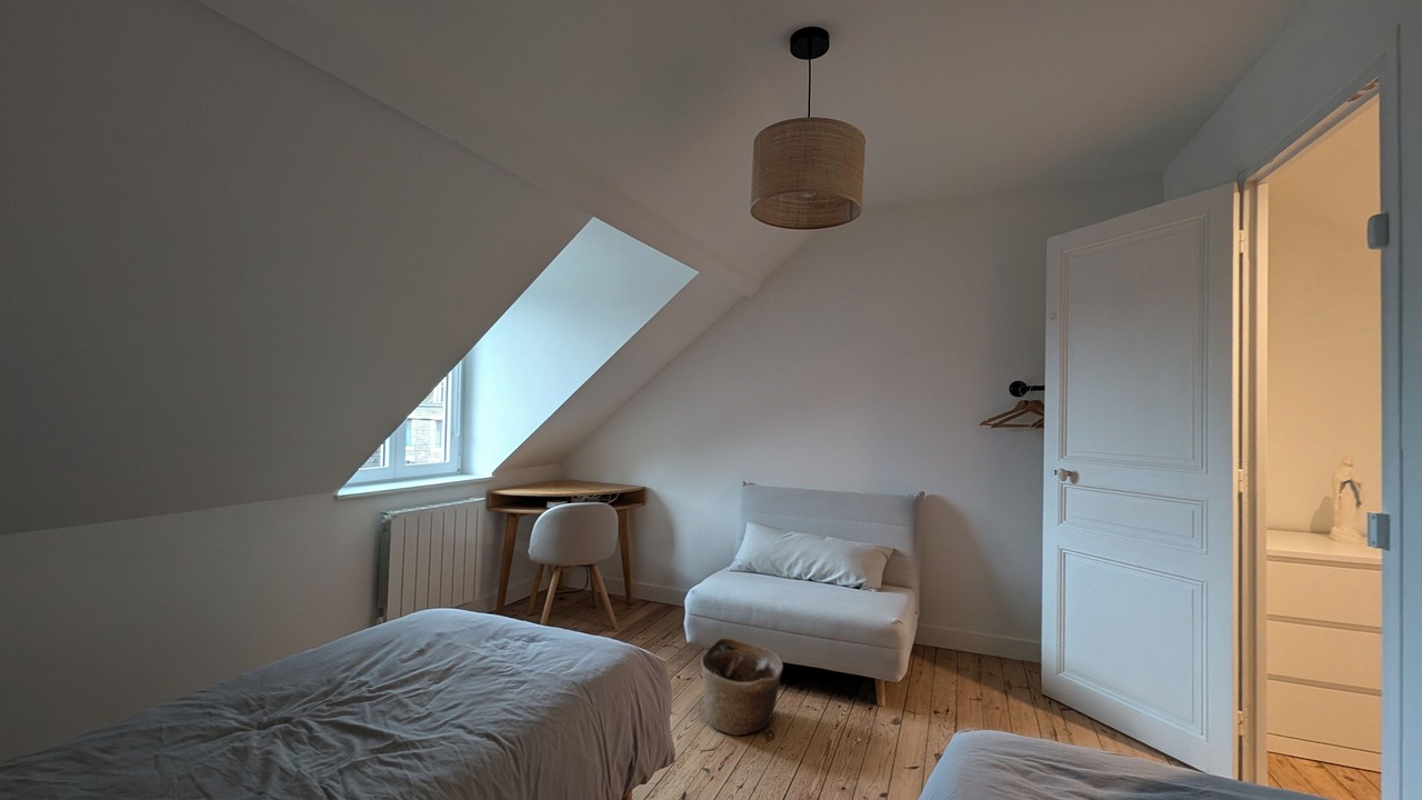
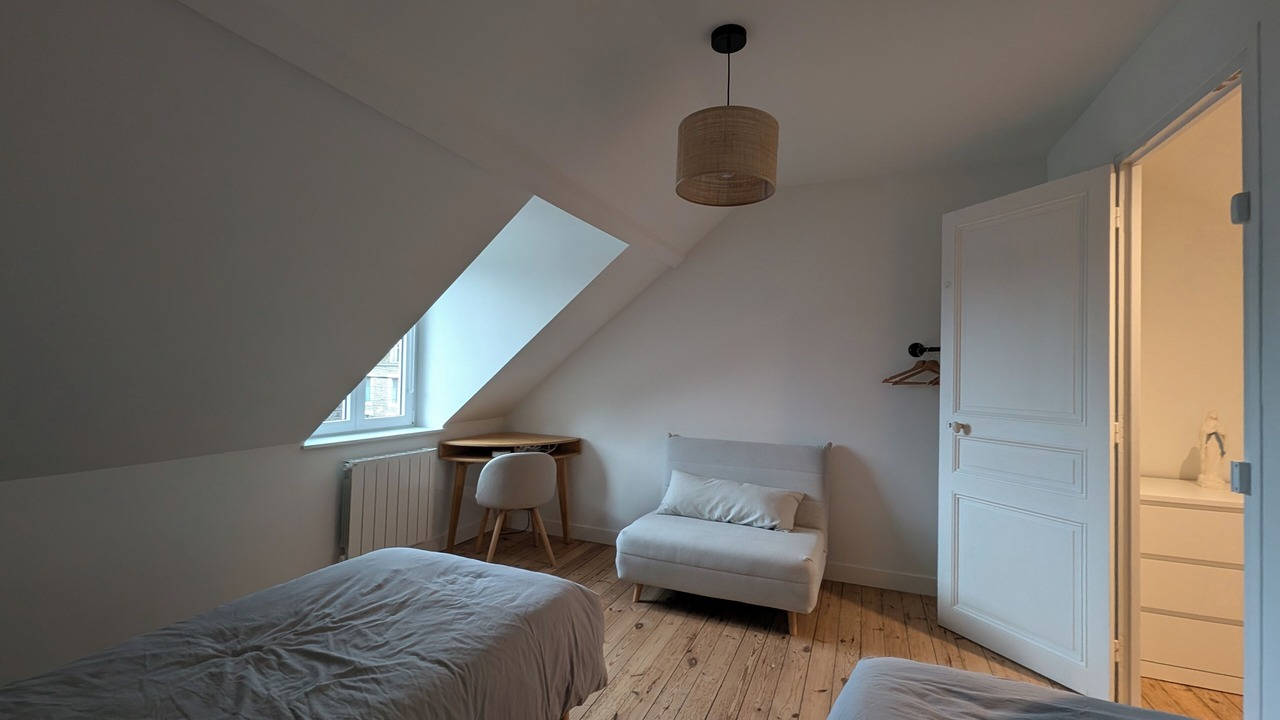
- basket (741, 687)
